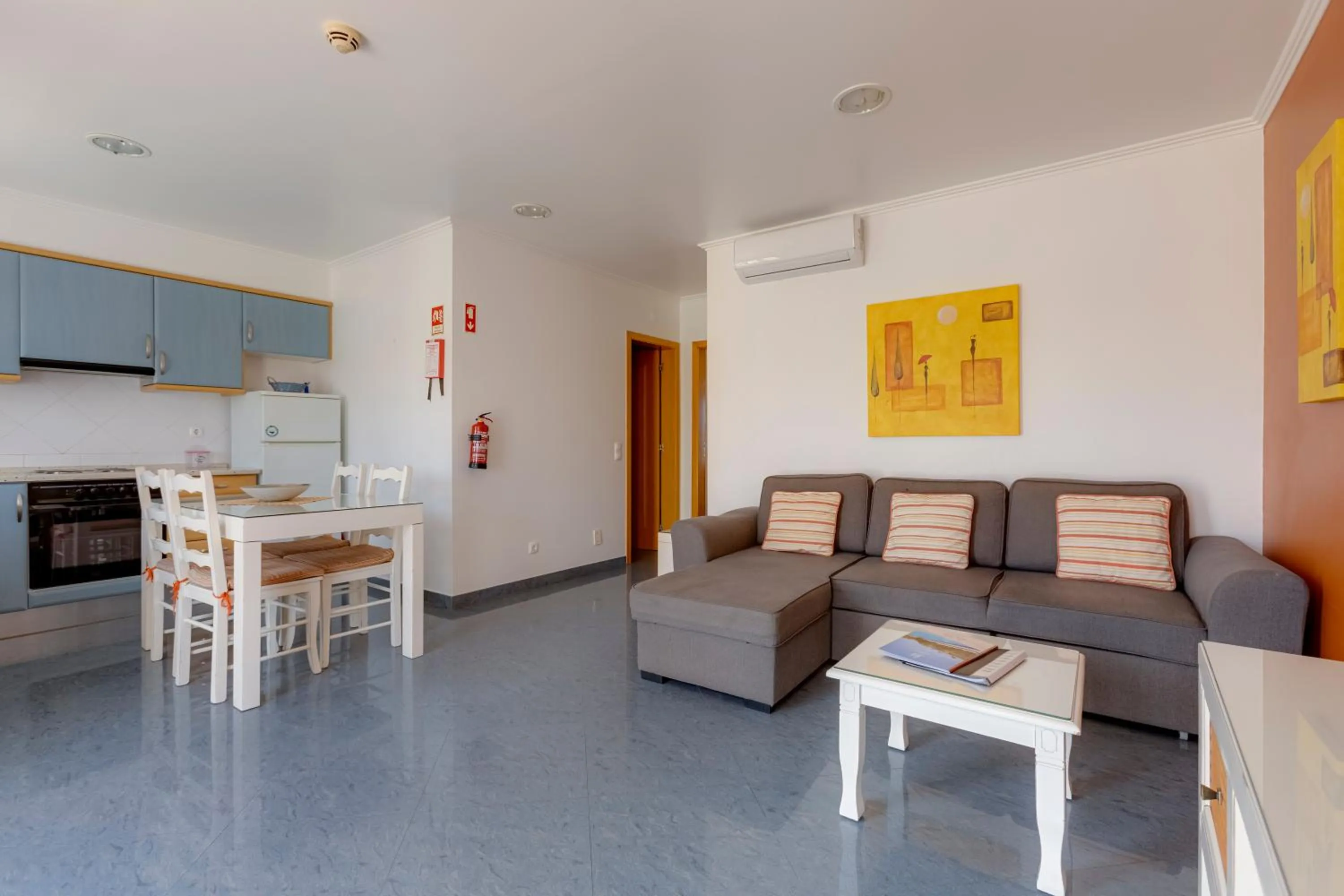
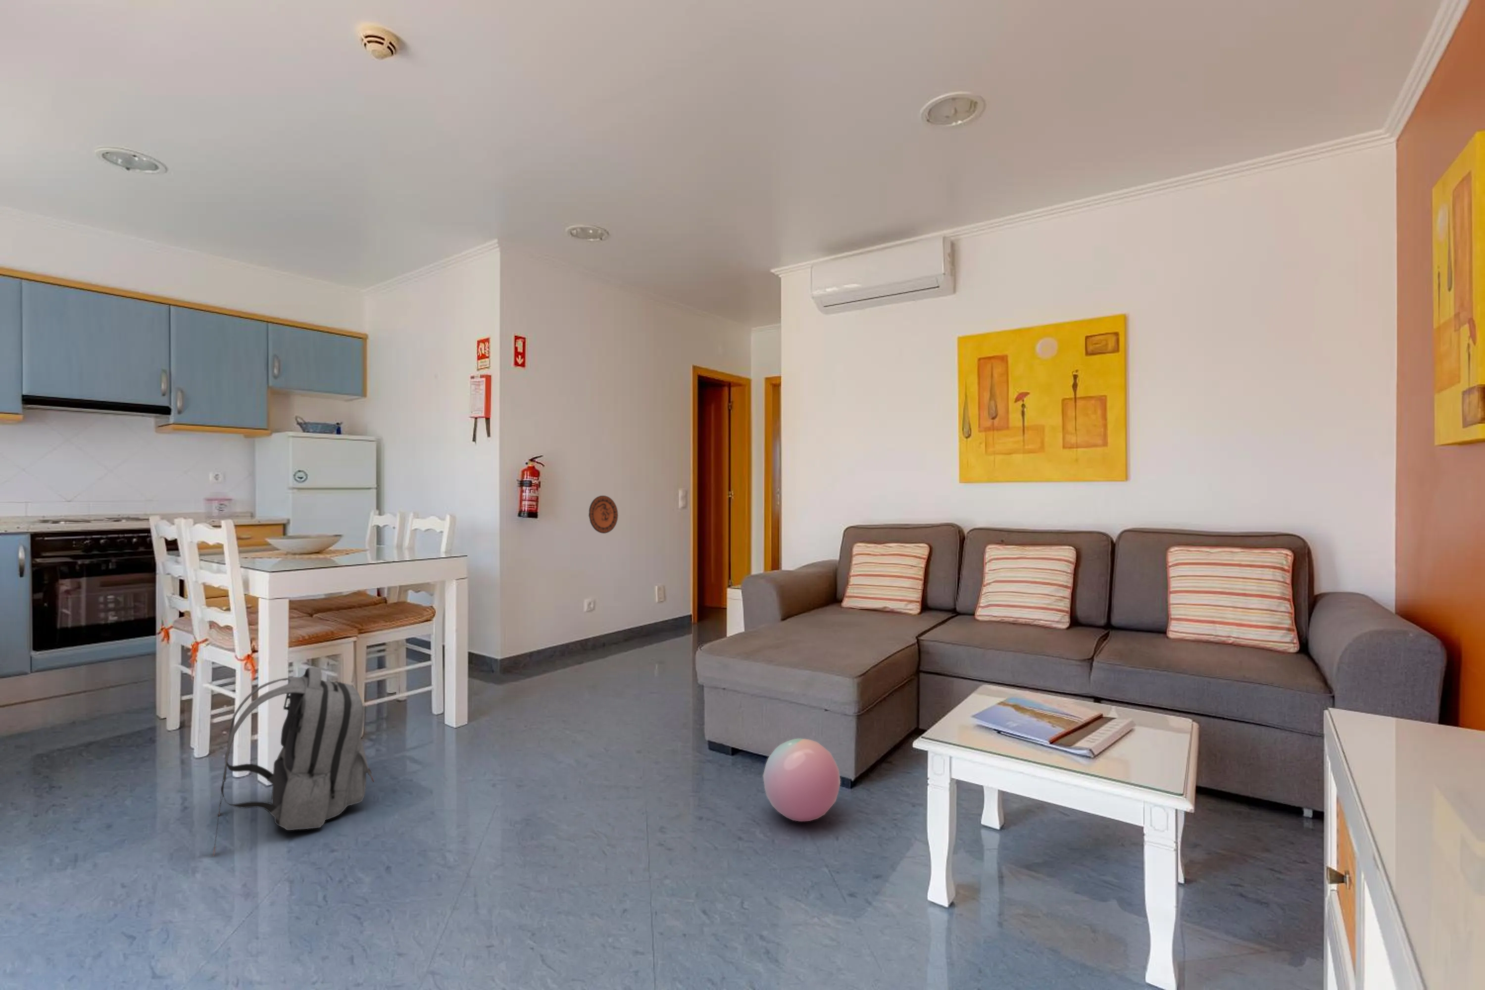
+ backpack (296, 741)
+ decorative plate (603, 514)
+ ball (801, 779)
